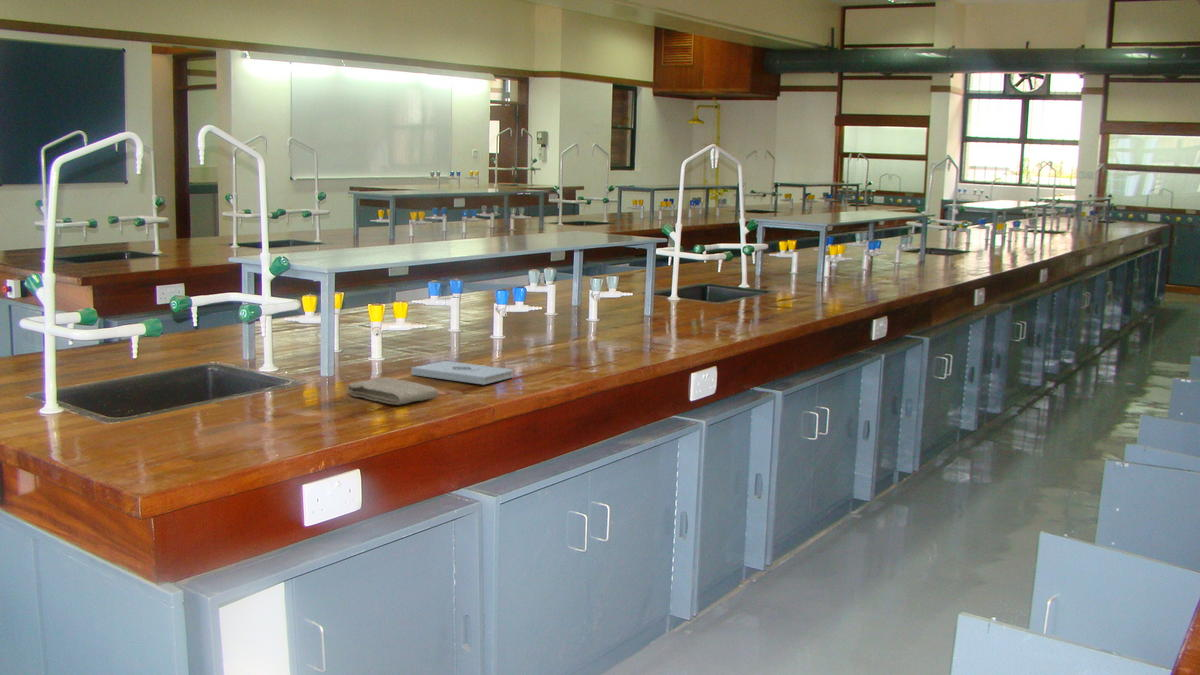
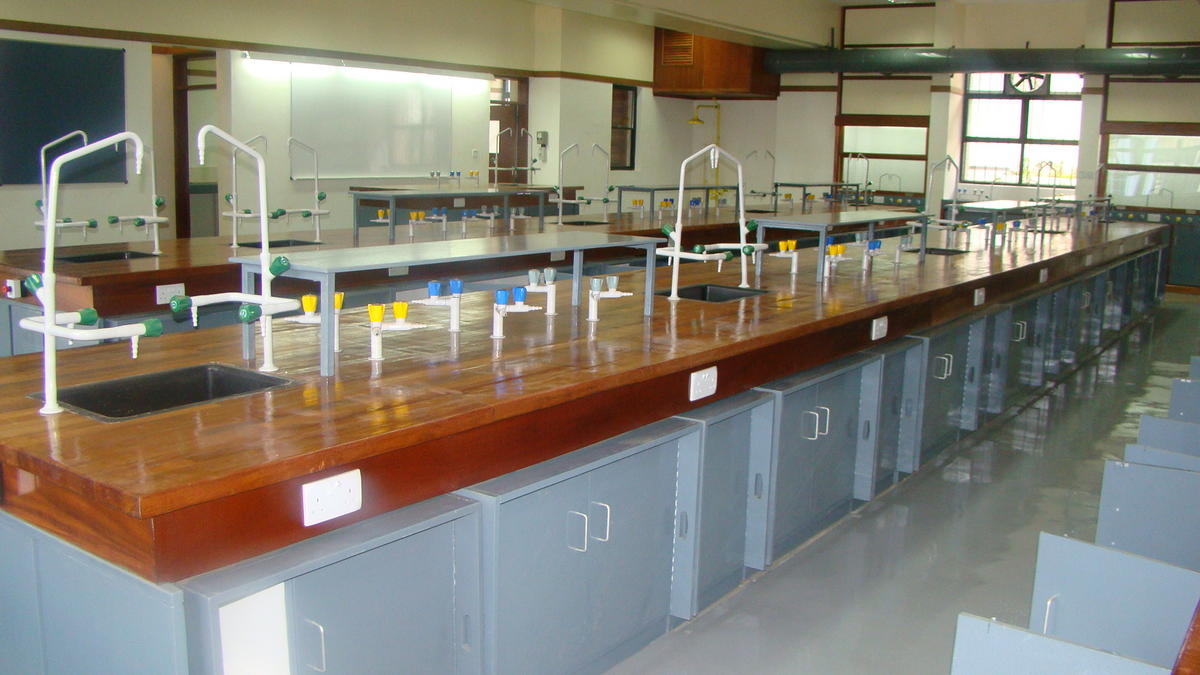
- washcloth (391, 389)
- notepad (463, 372)
